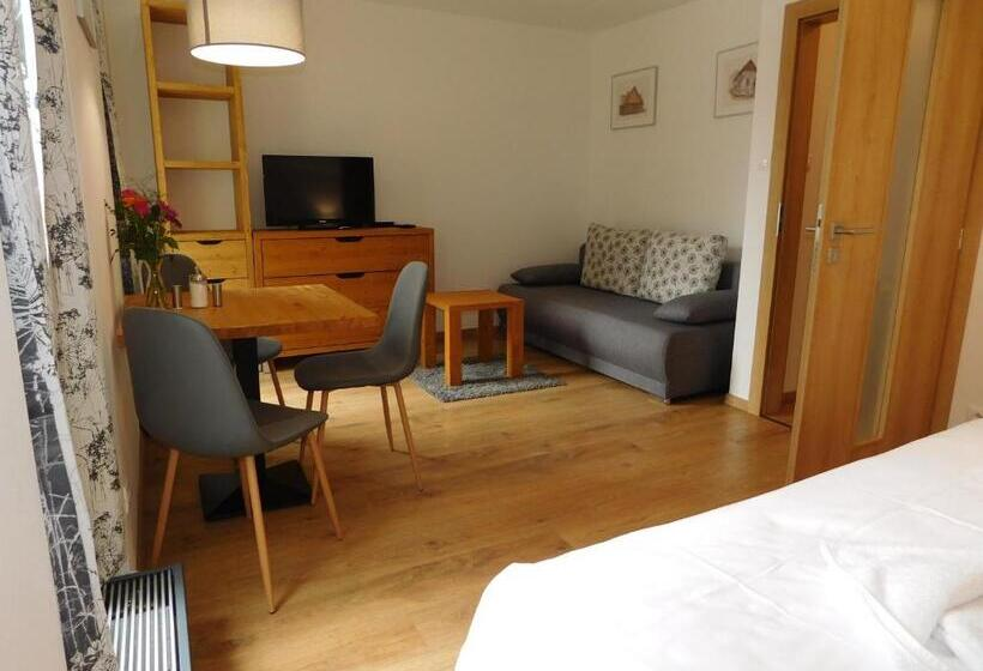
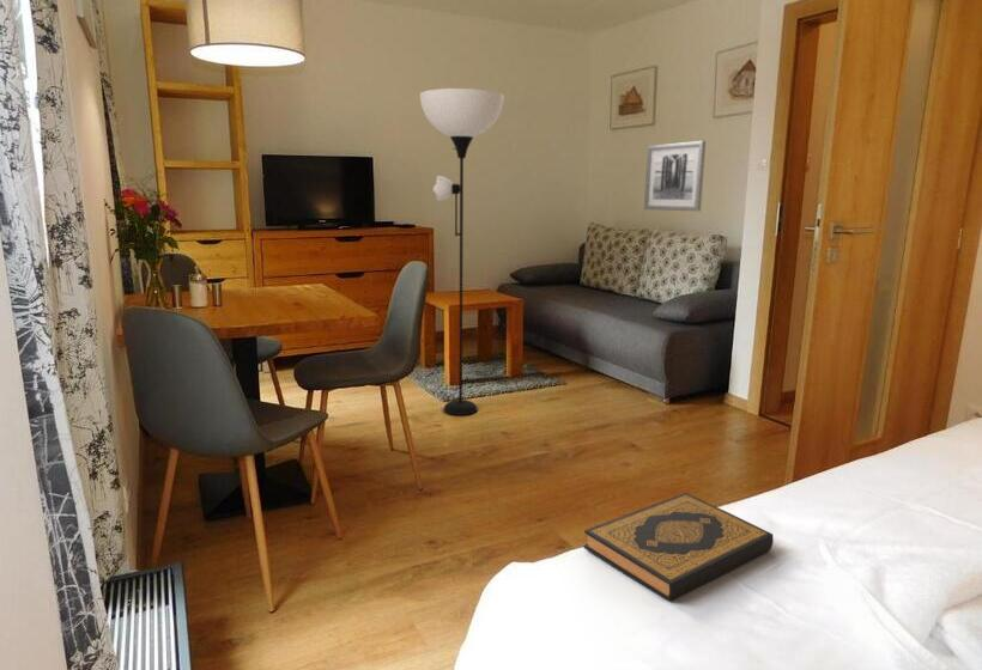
+ floor lamp (461, 260)
+ wall art (672, 177)
+ hardback book (678, 540)
